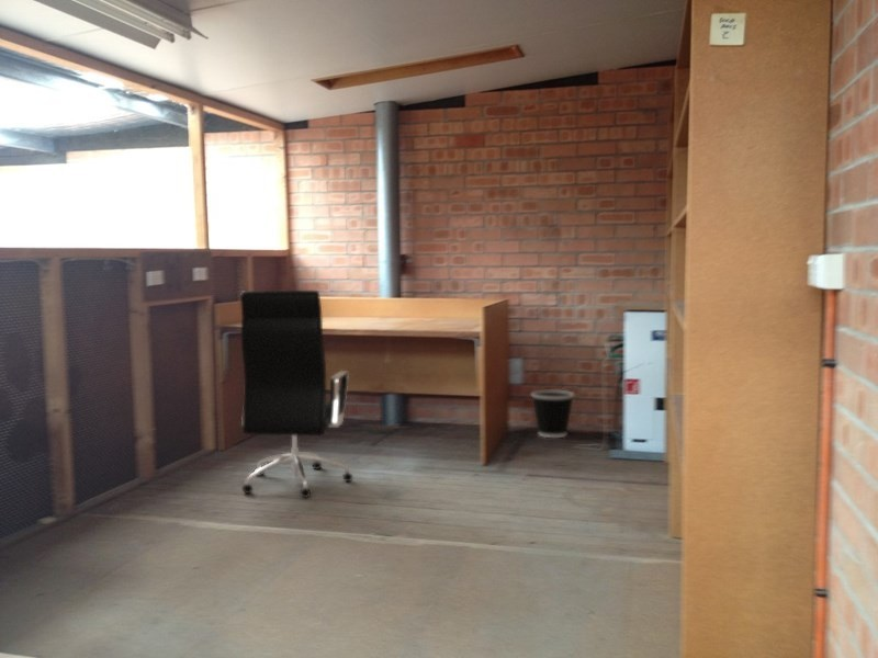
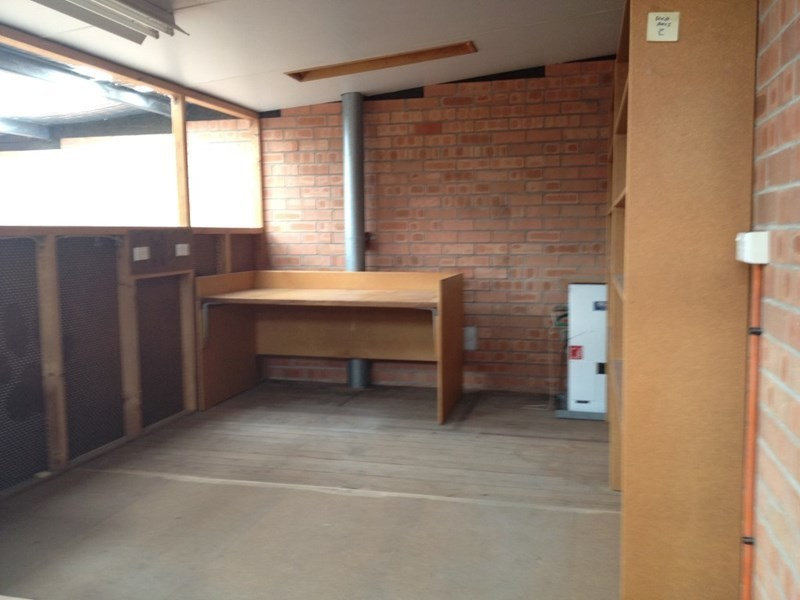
- wastebasket (552, 413)
- office chair (296, 386)
